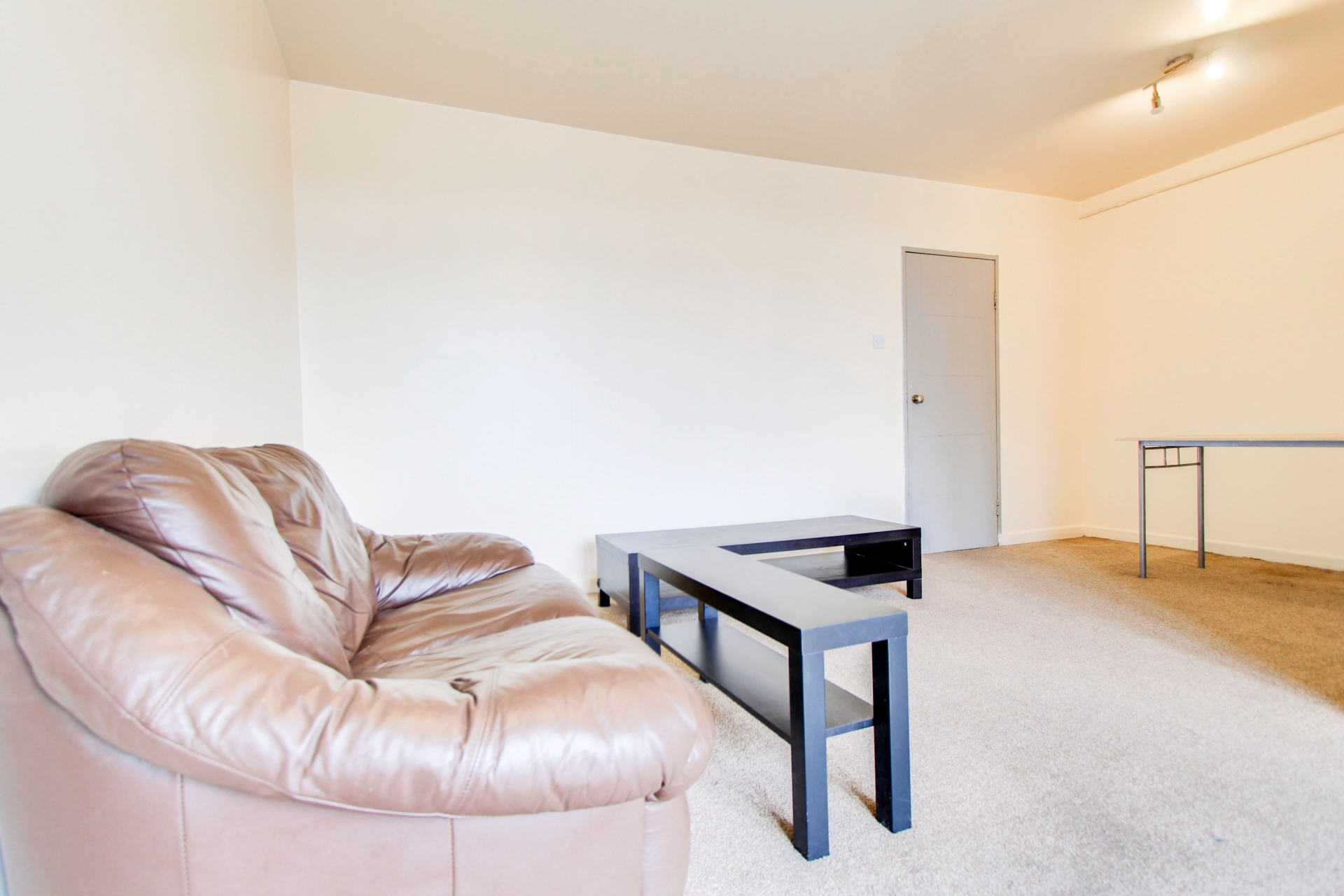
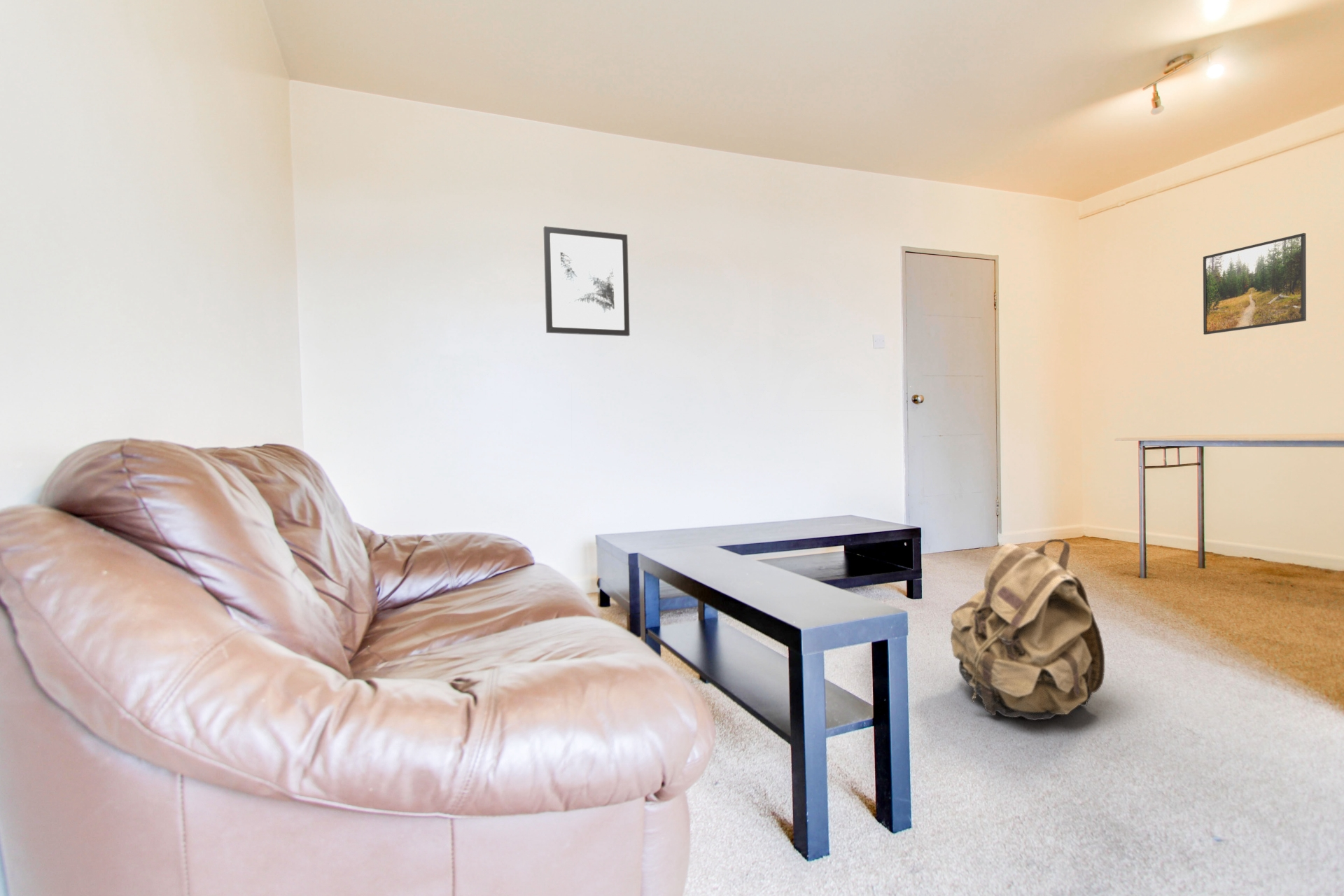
+ backpack (1021, 618)
+ wall art (587, 283)
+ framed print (1252, 286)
